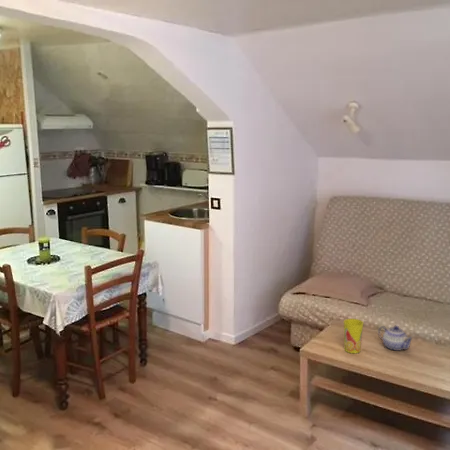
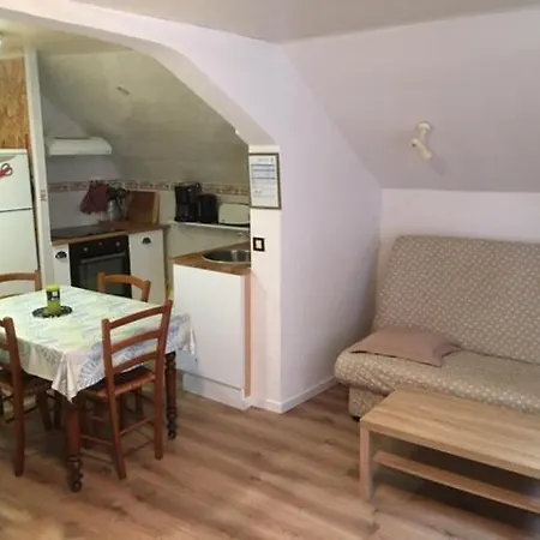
- cup (353, 336)
- teapot (395, 336)
